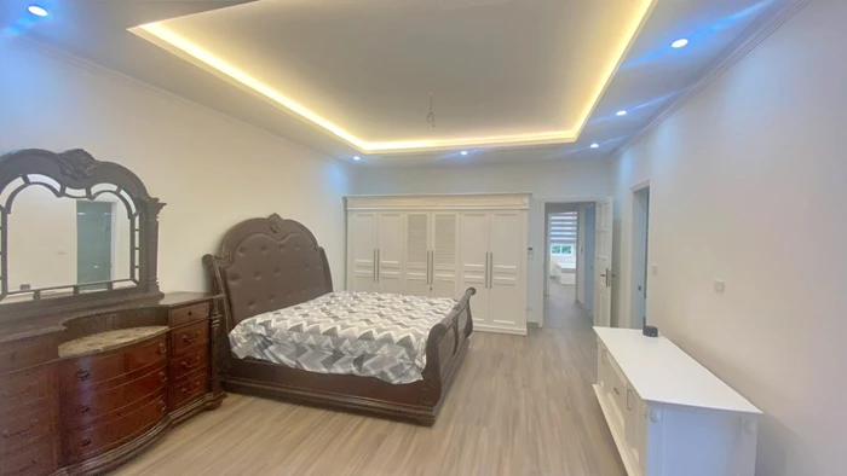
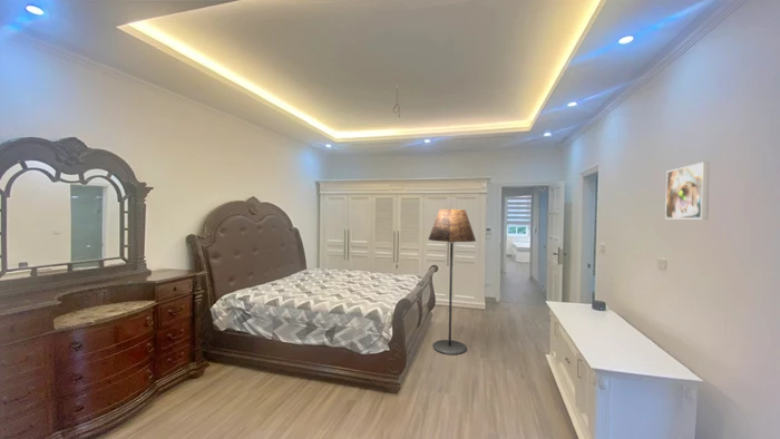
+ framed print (685, 193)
+ floor lamp (450, 279)
